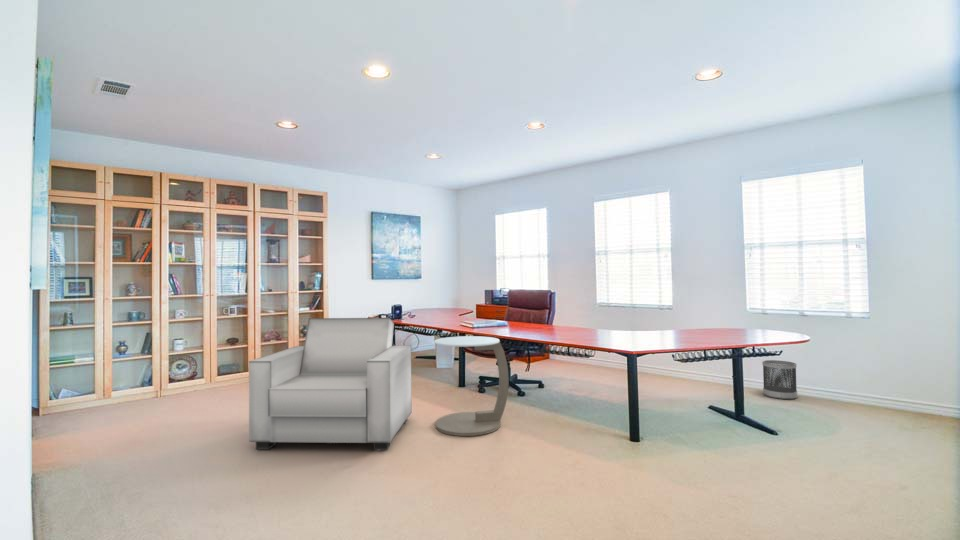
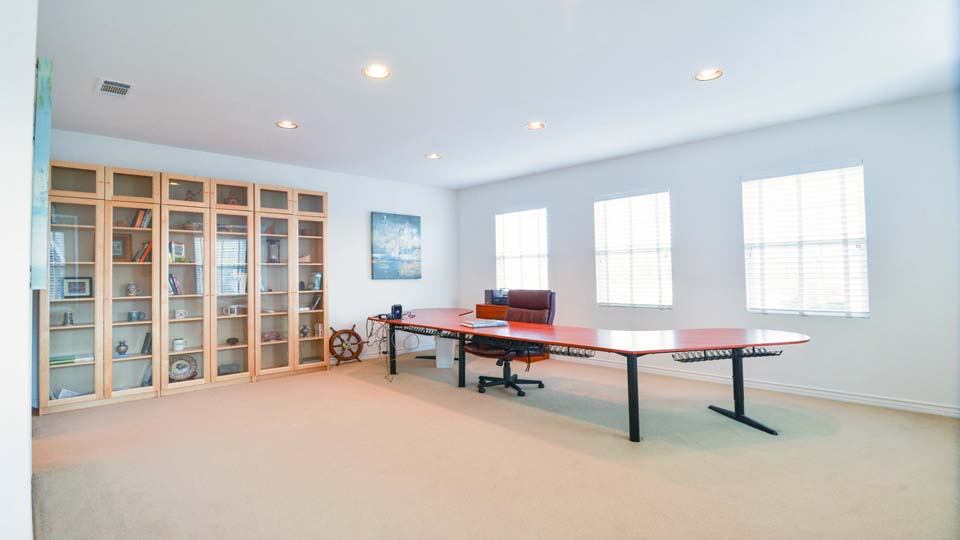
- armchair (338, 377)
- wastebasket (779, 379)
- side table (499, 382)
